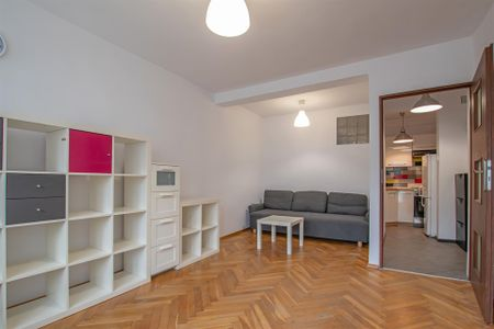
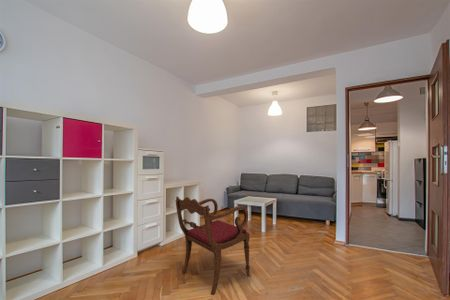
+ armchair (212, 235)
